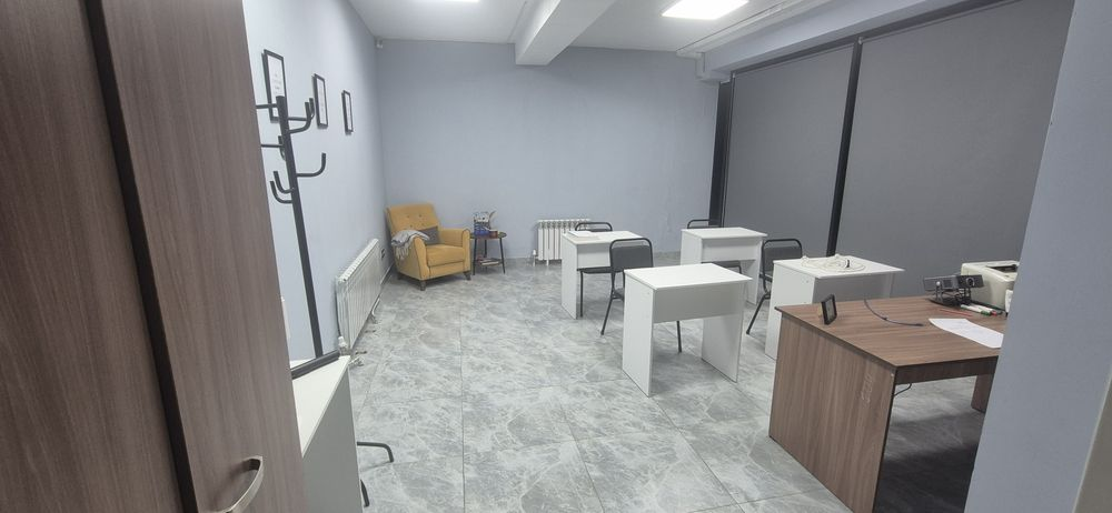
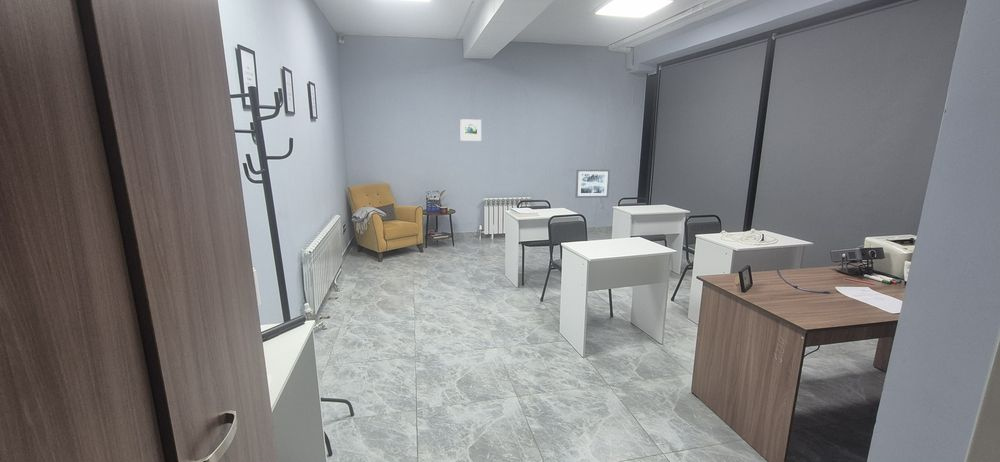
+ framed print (470, 130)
+ wall art (592, 183)
